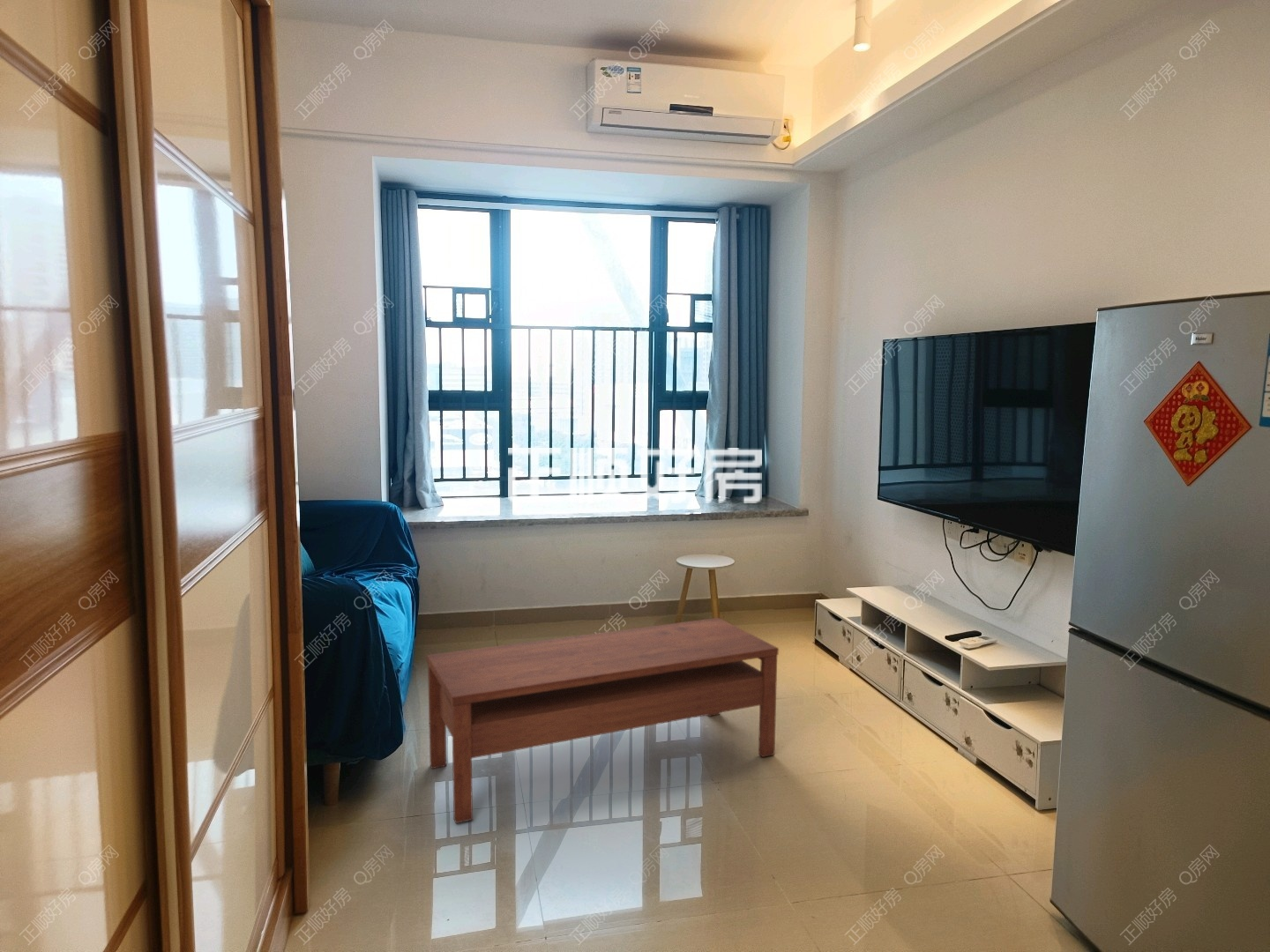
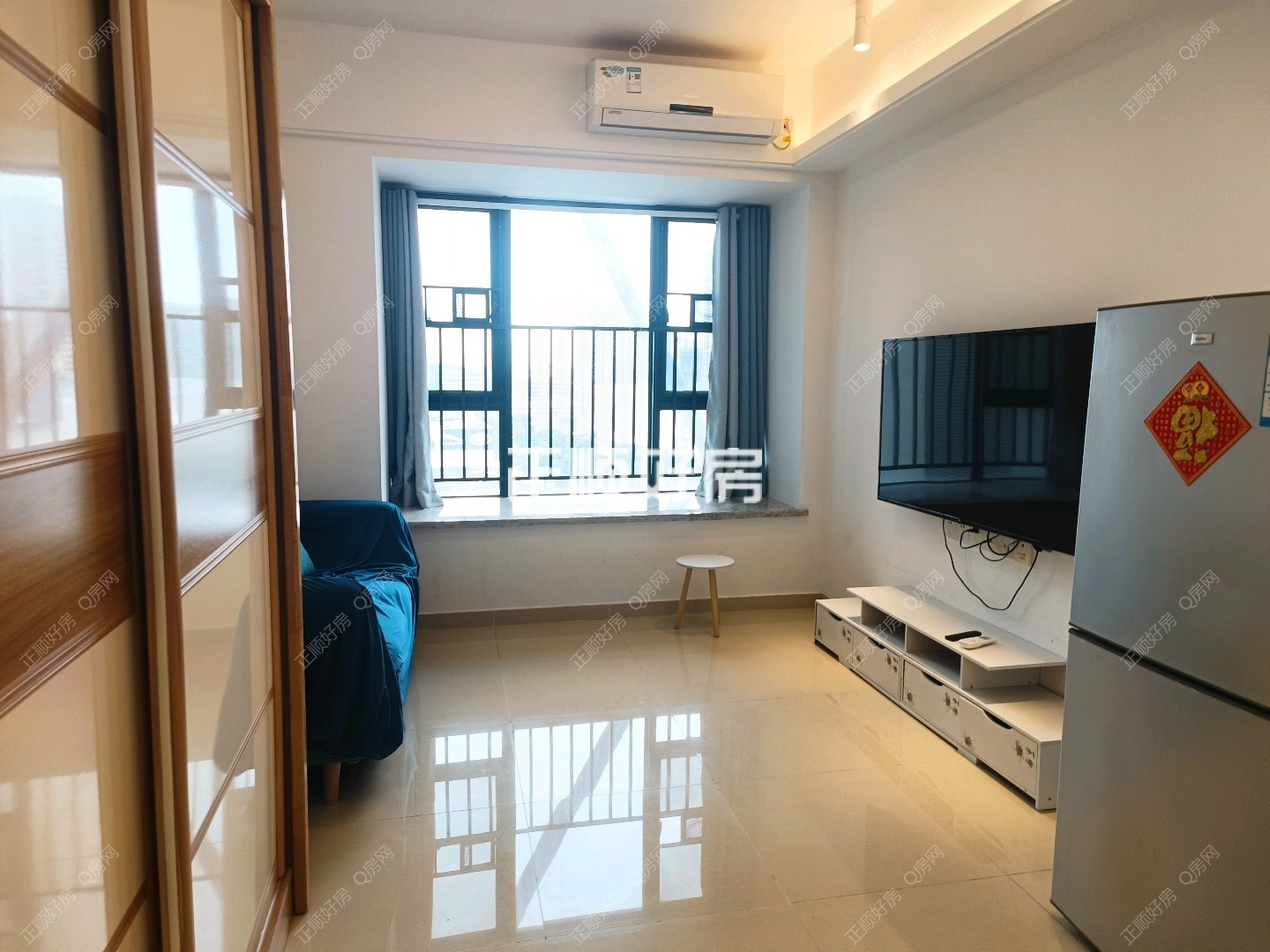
- coffee table (605, 706)
